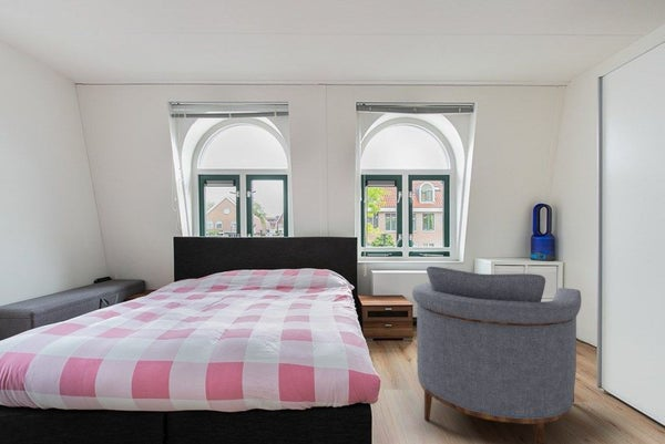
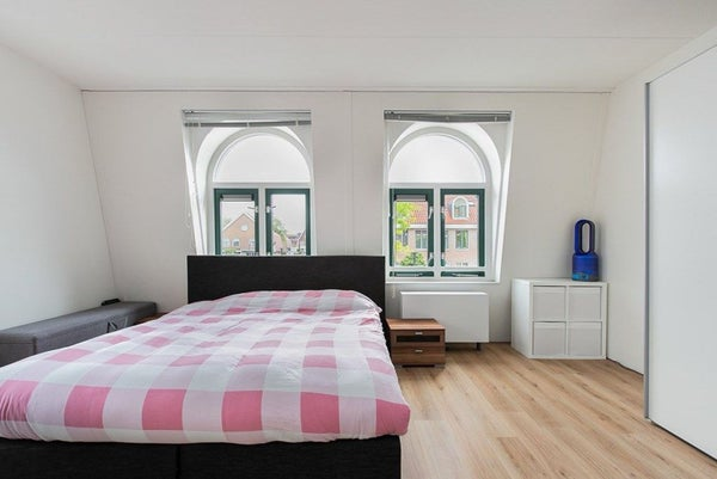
- armchair (490, 339)
